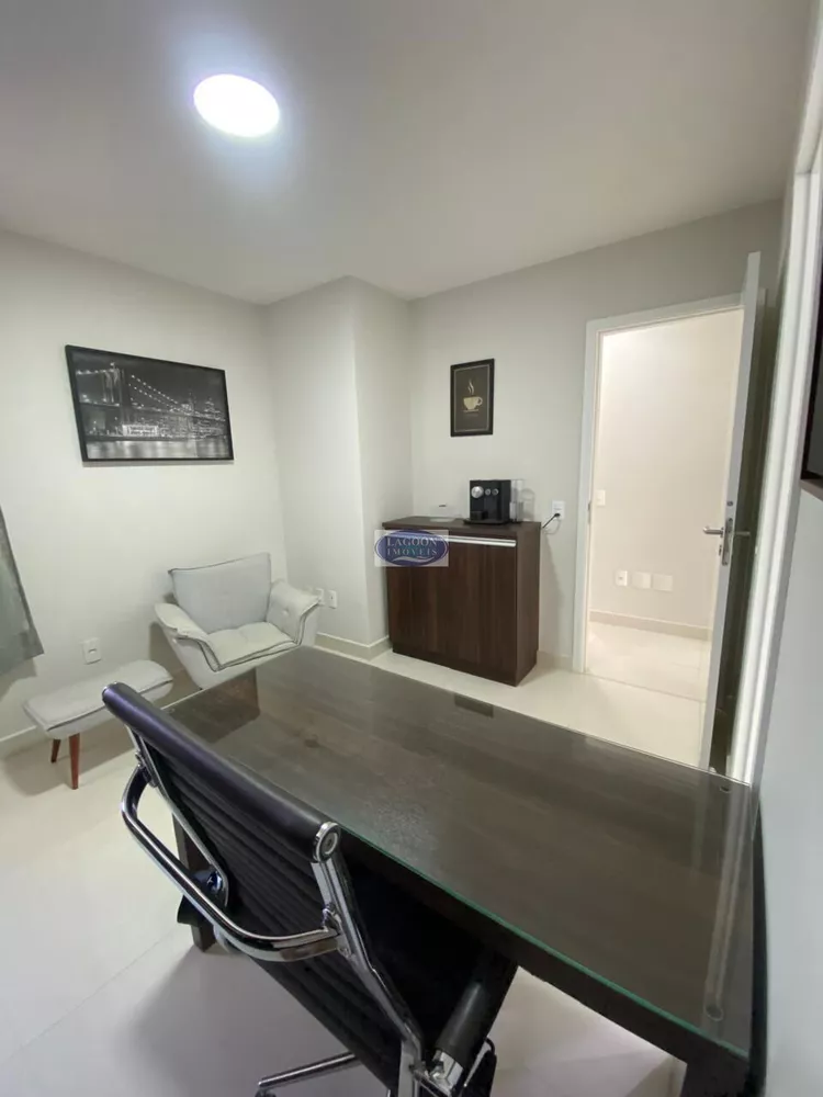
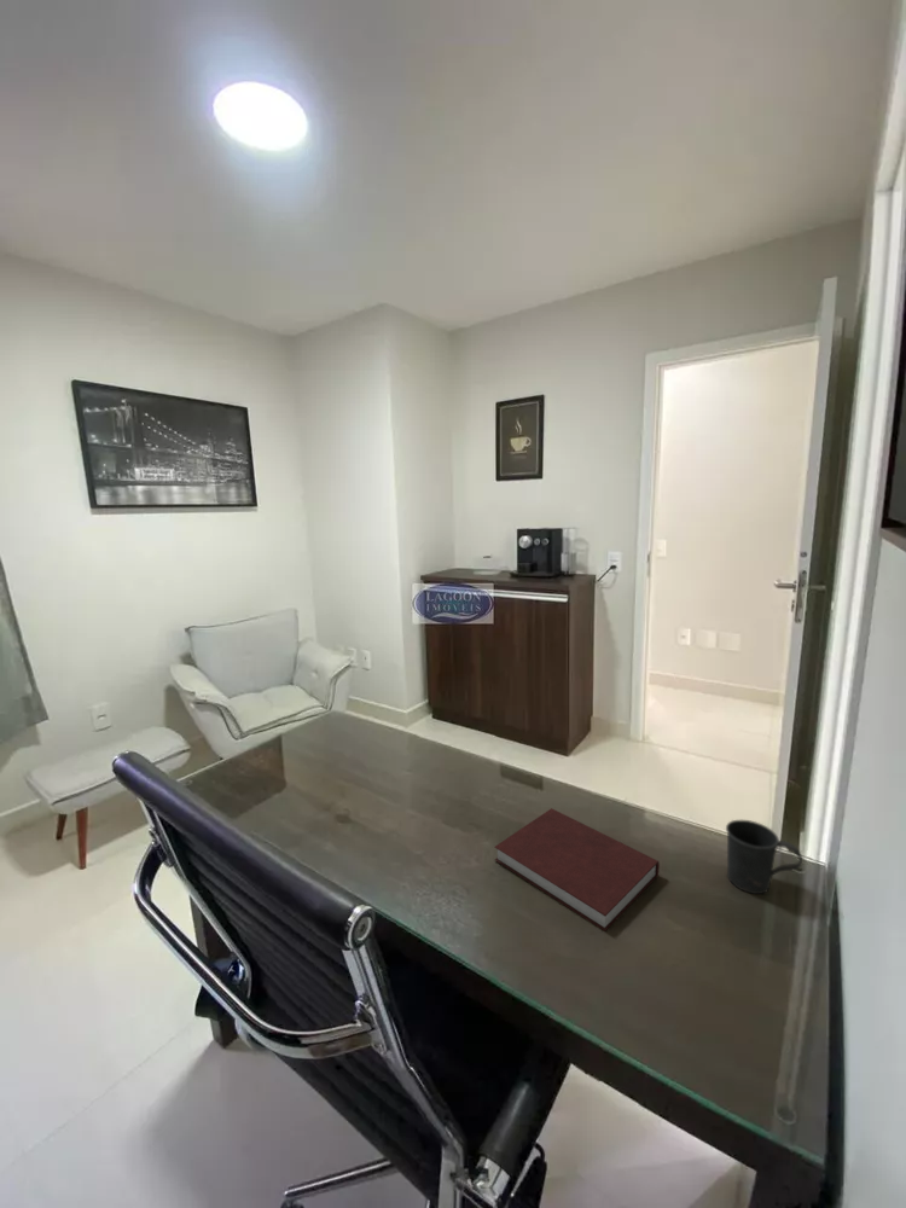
+ mug (761, 860)
+ notebook (574, 860)
